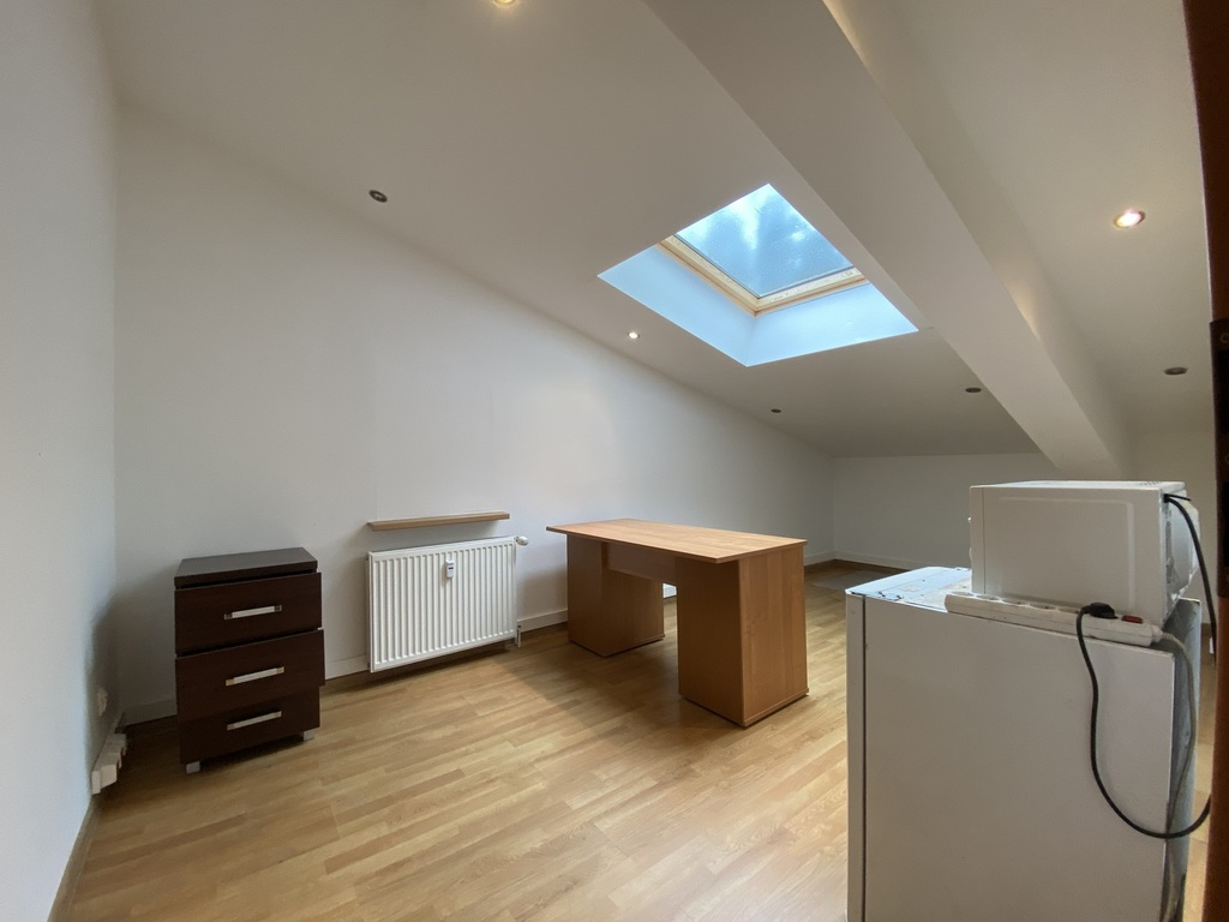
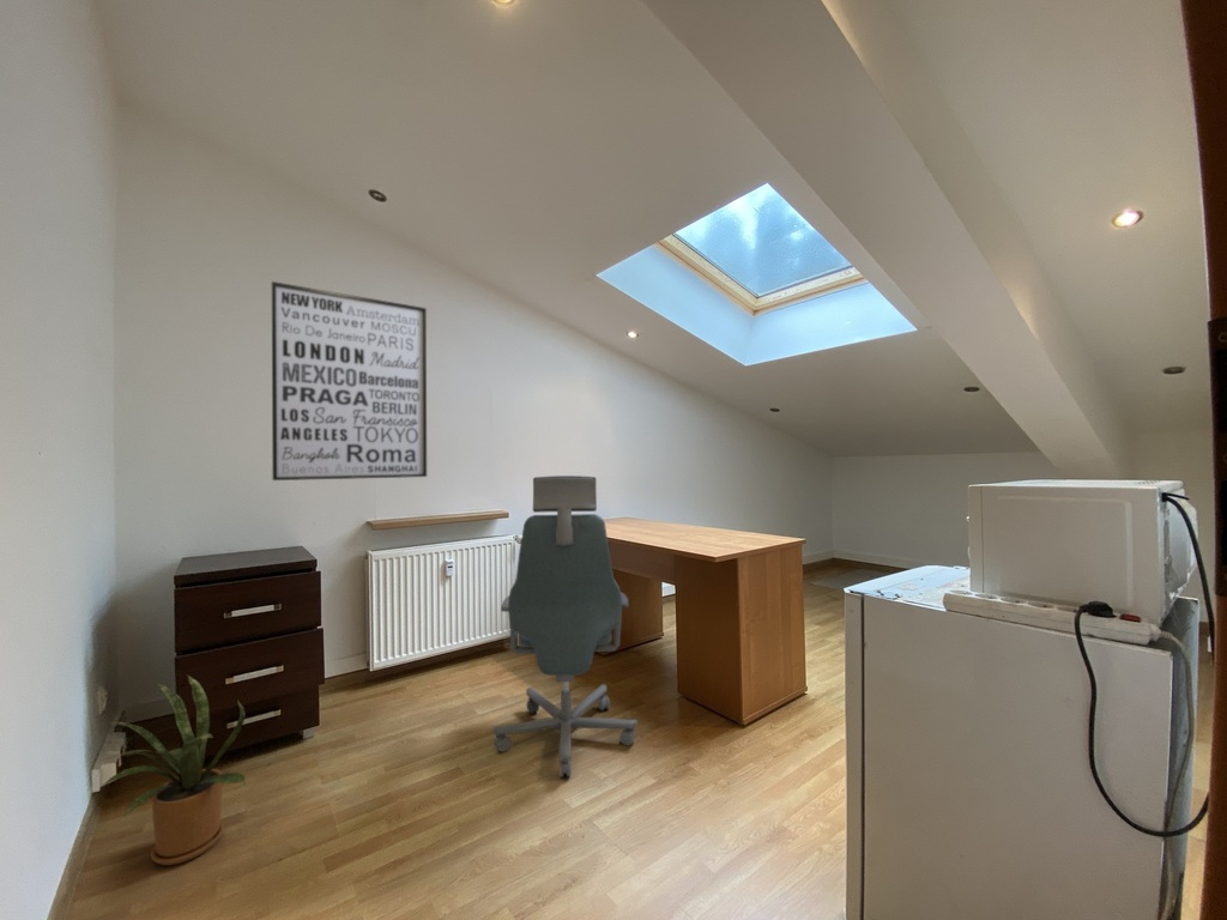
+ wall art (355, 387)
+ house plant (175, 773)
+ office chair (564, 606)
